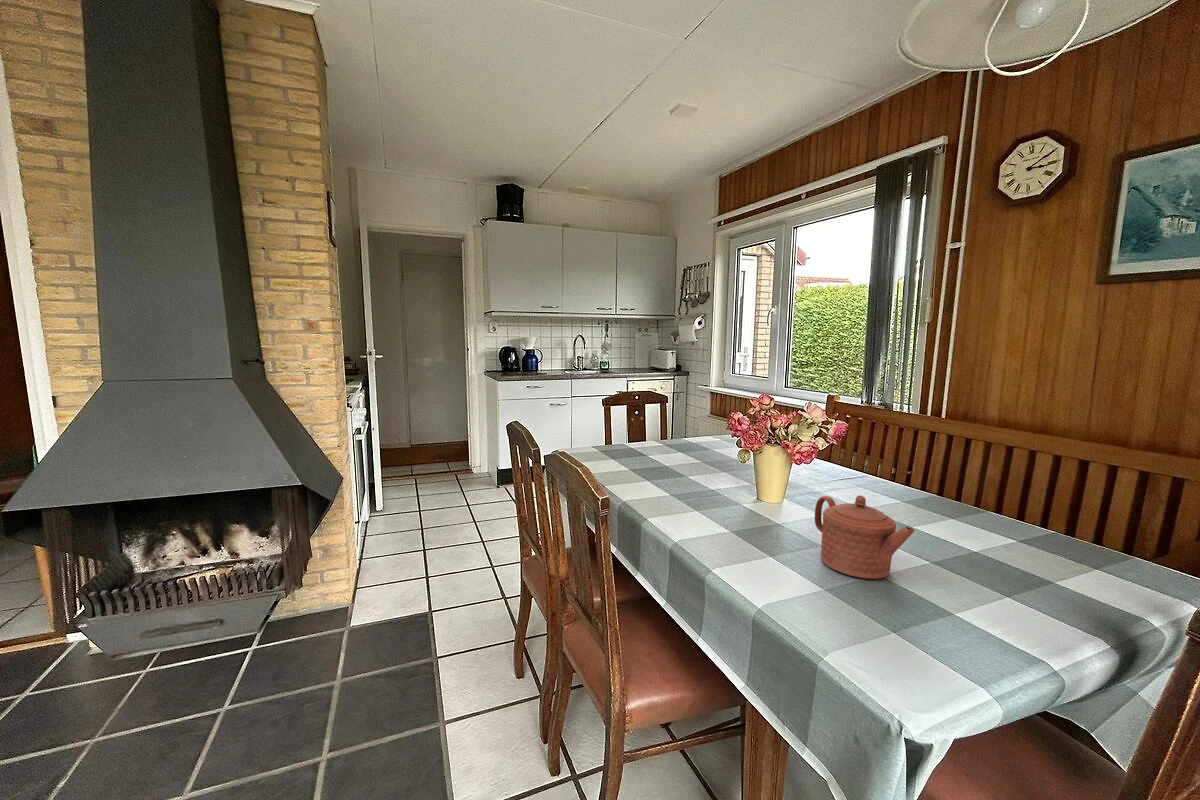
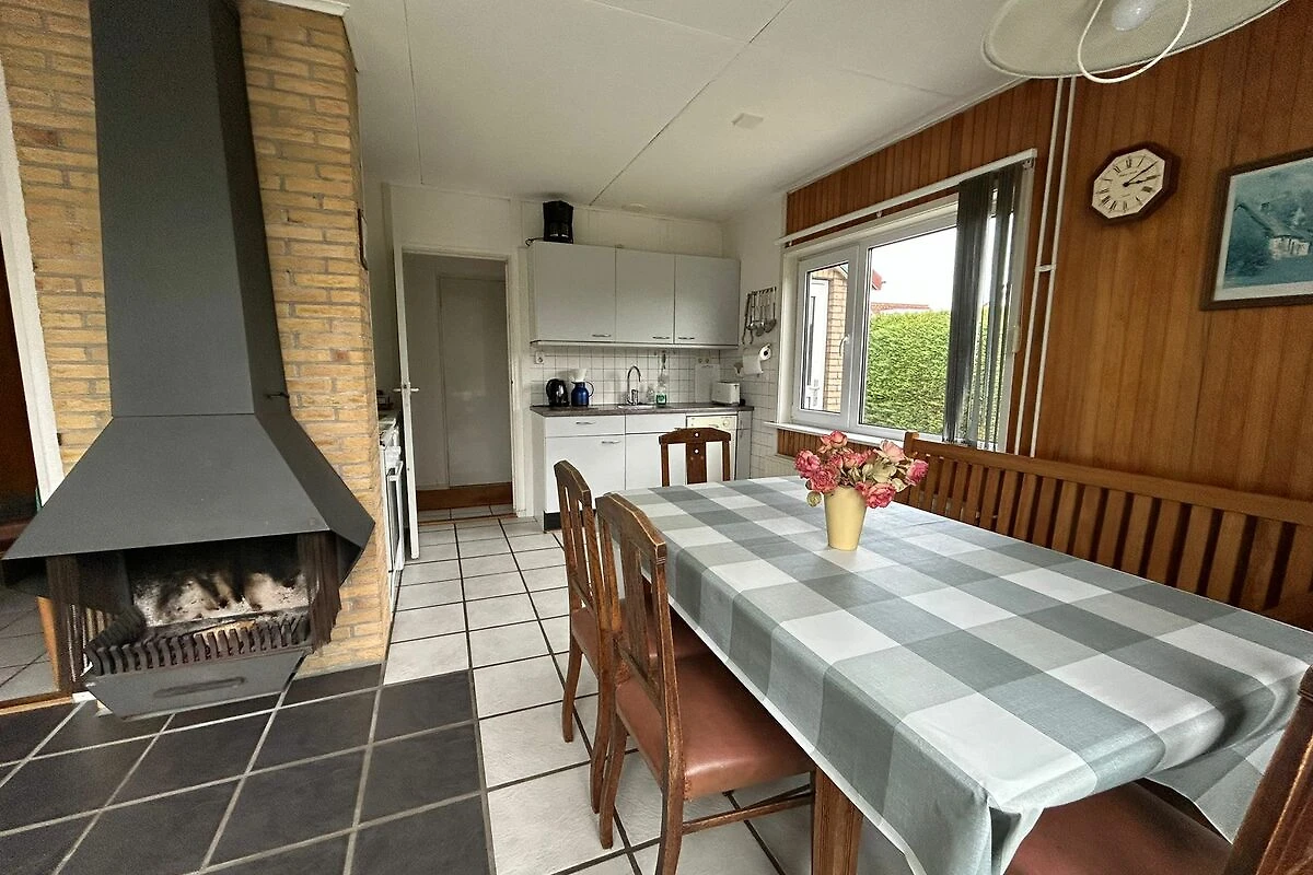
- teapot (858, 530)
